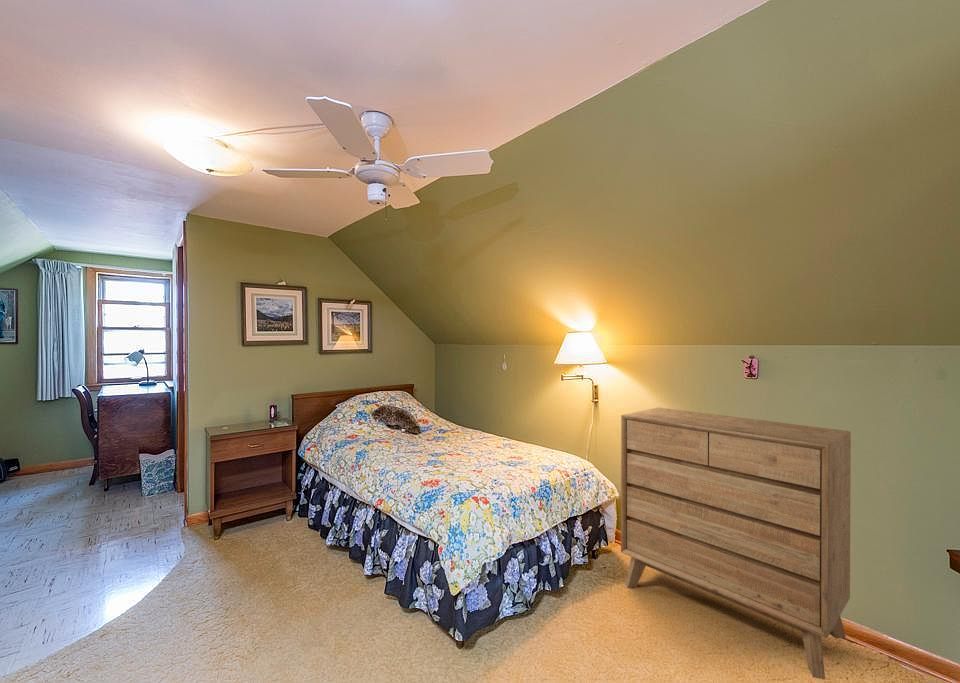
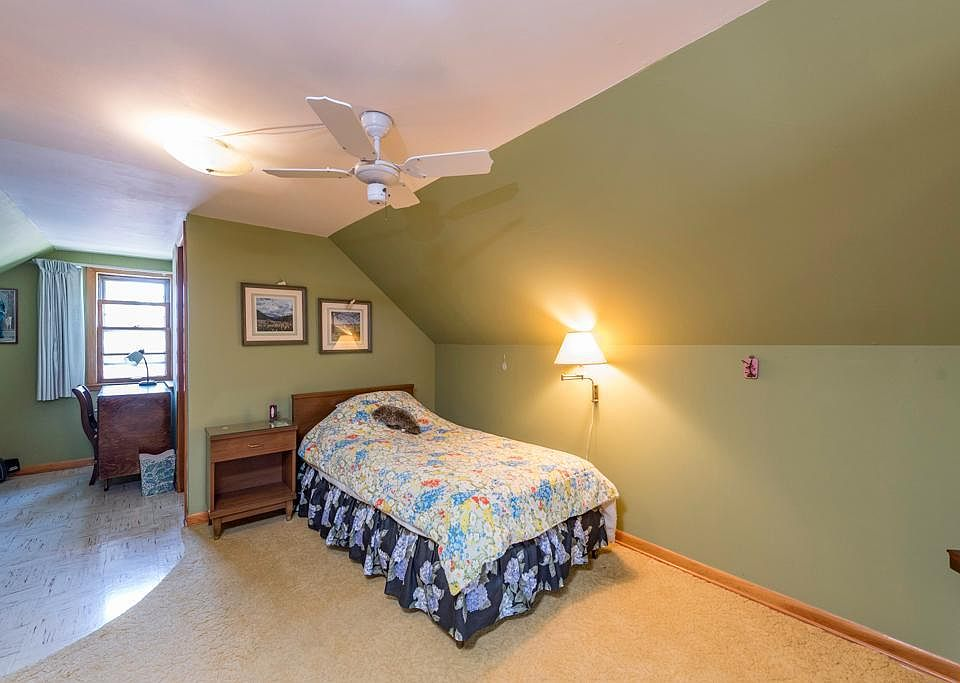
- dresser (724, 515)
